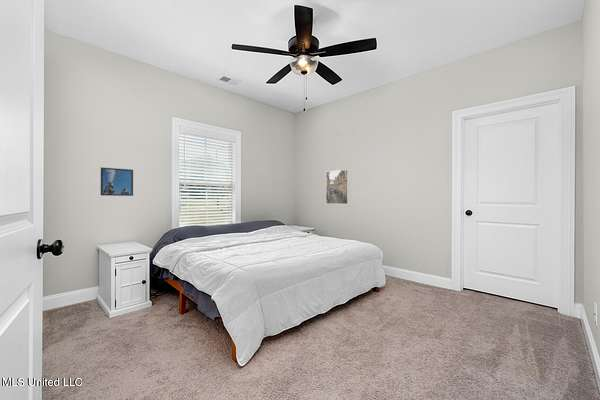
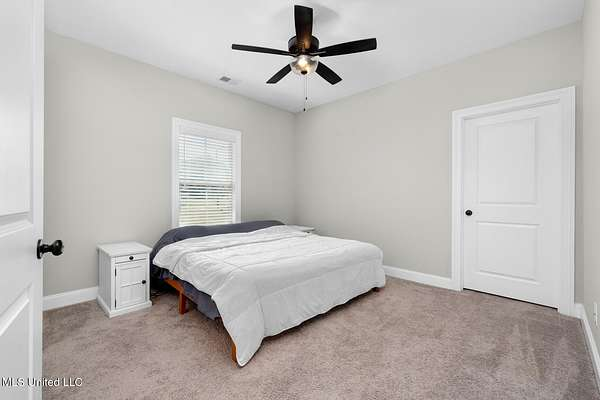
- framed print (337, 187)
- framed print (117, 182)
